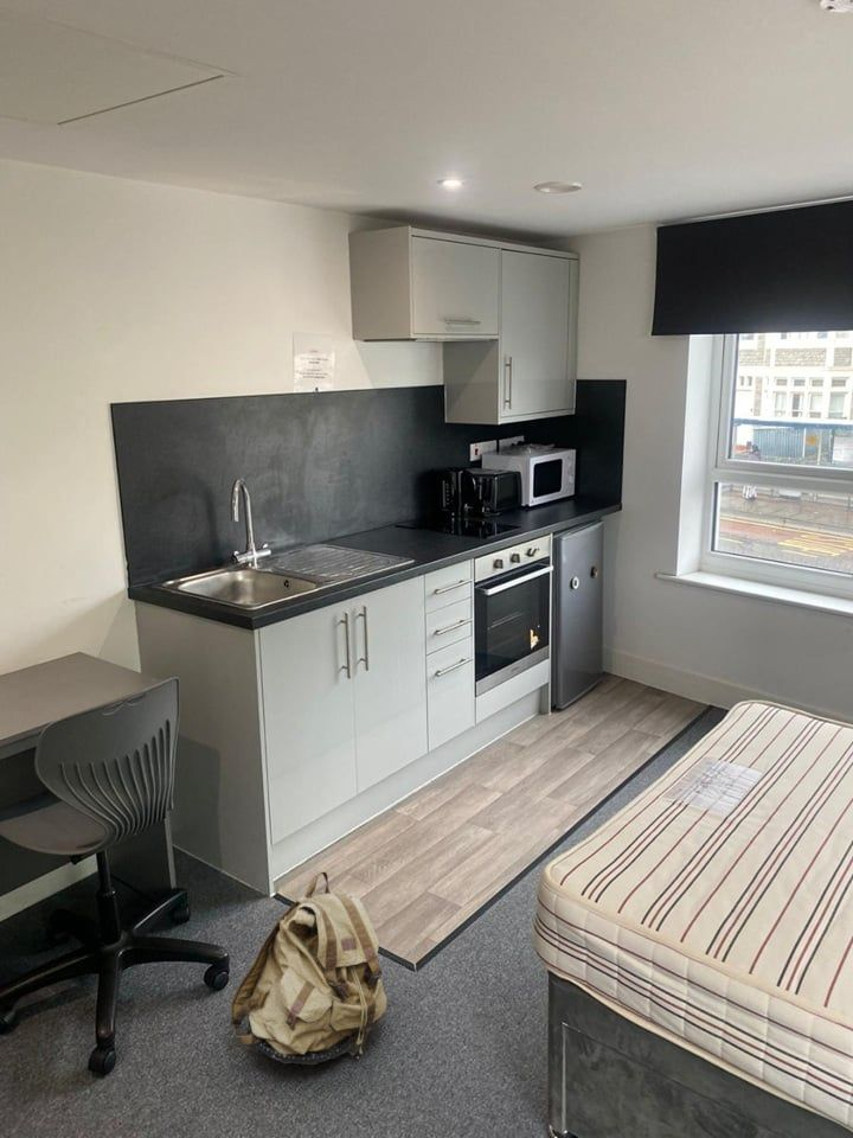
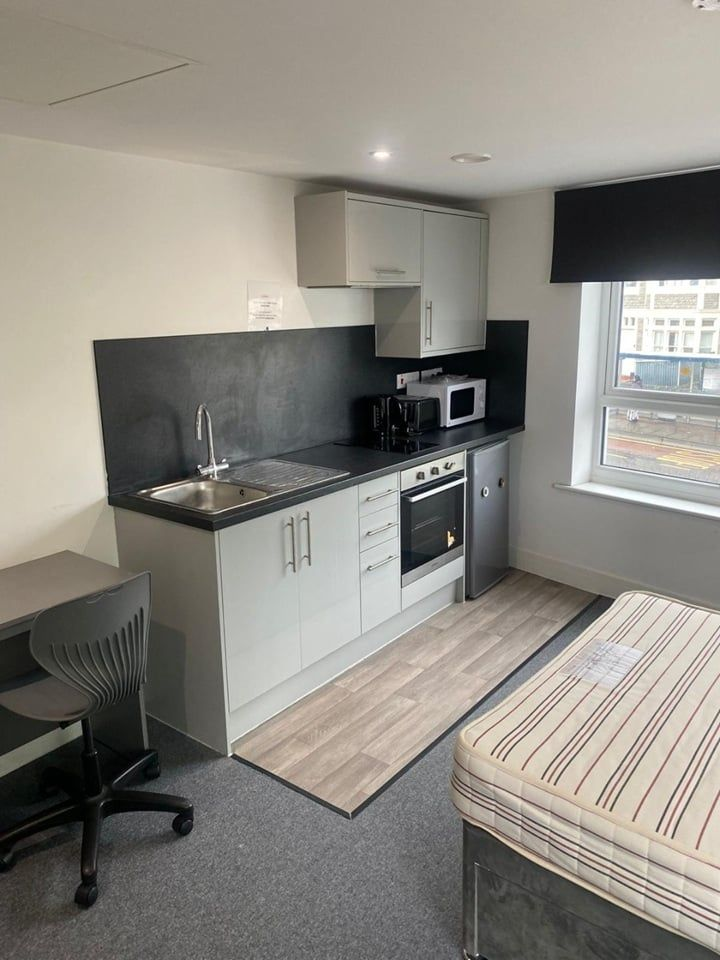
- backpack (304, 967)
